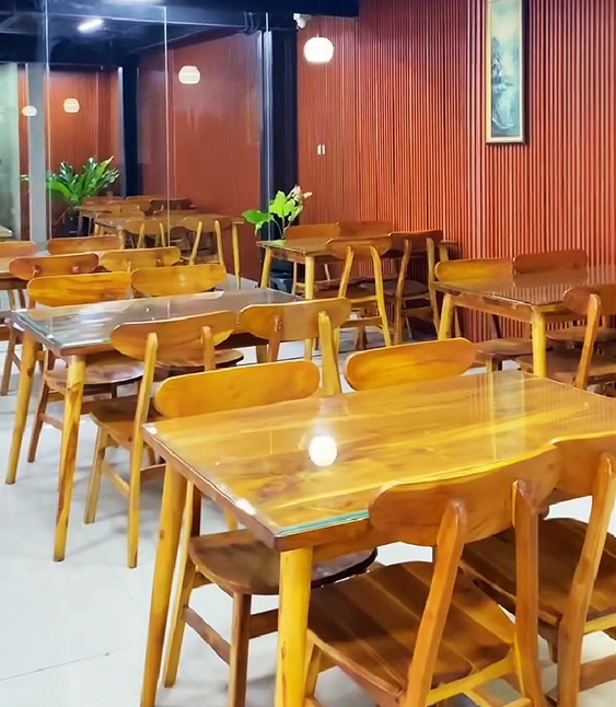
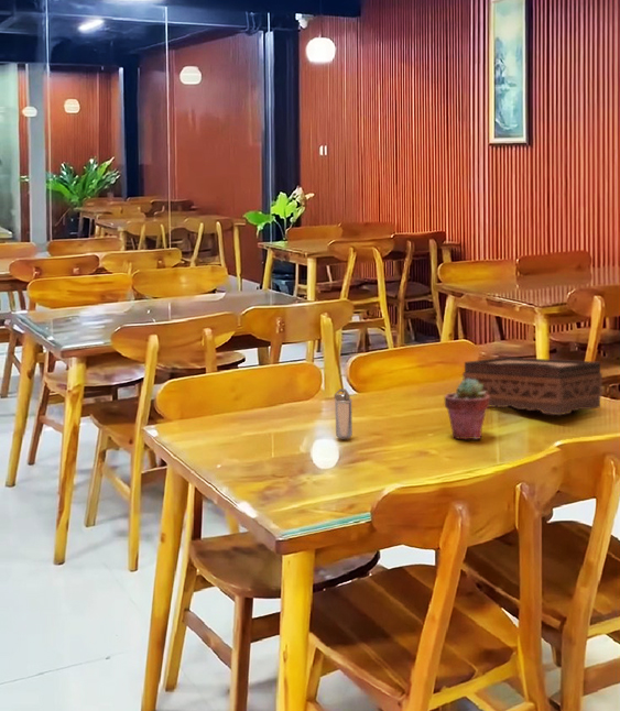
+ potted succulent (467, 407)
+ tissue box (531, 384)
+ shaker (344, 413)
